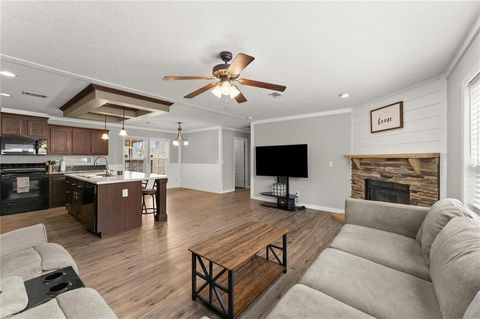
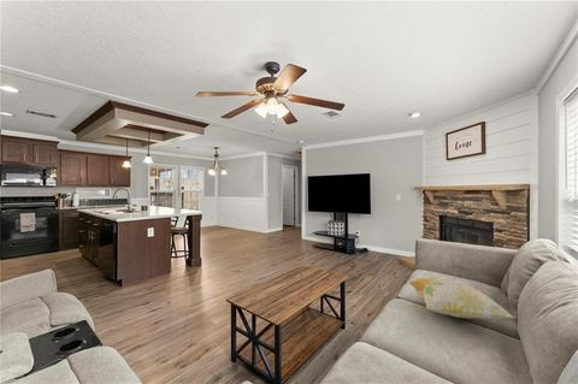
+ decorative pillow (452, 296)
